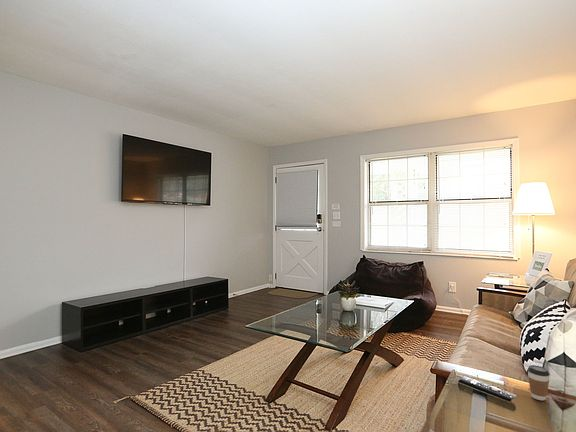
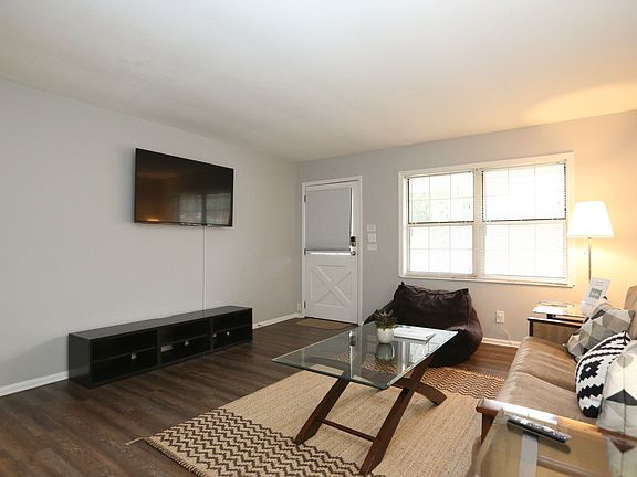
- coffee cup (538, 382)
